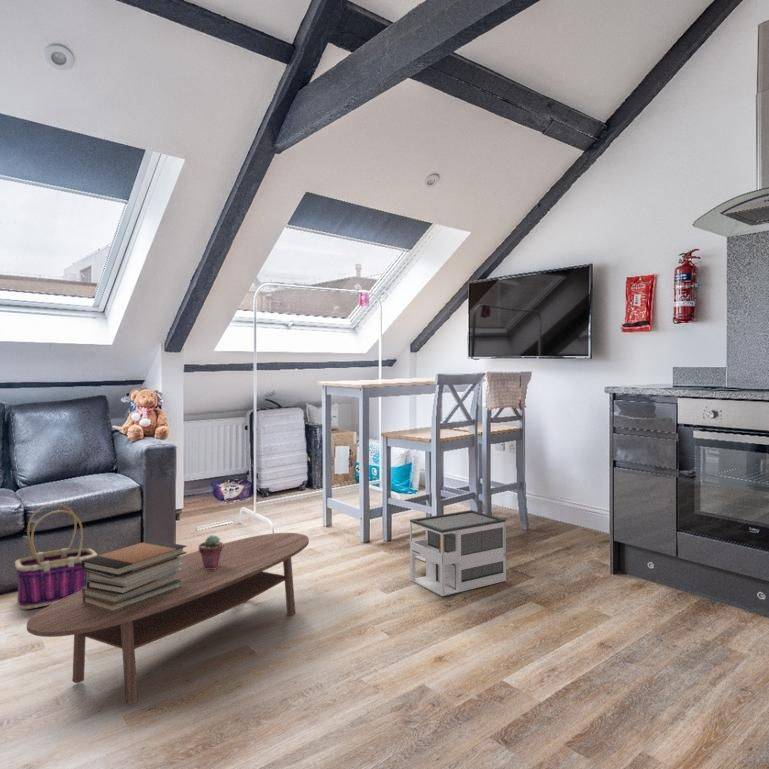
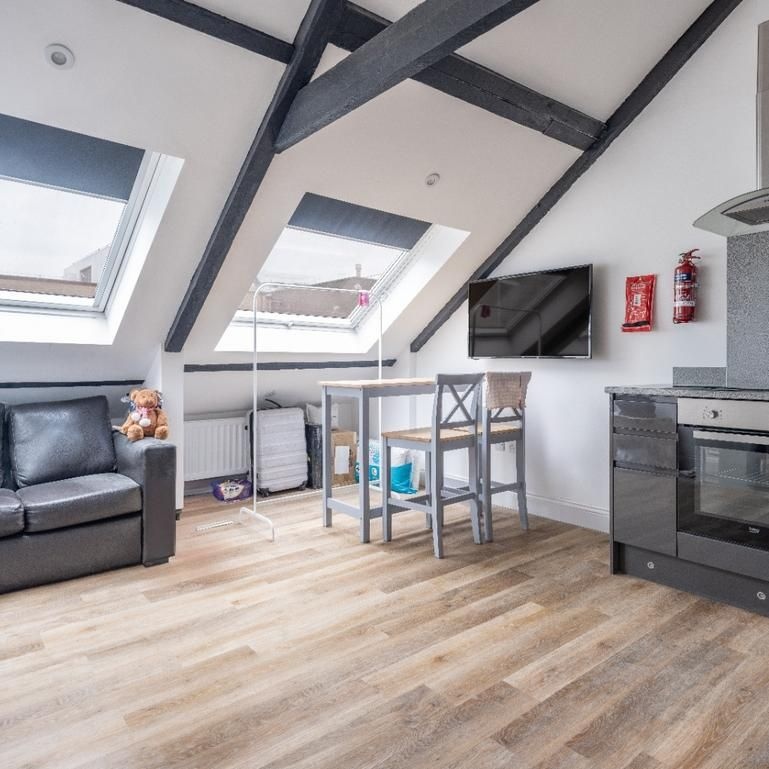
- architectural model (457, 549)
- potted succulent (211, 550)
- coffee table (196, 607)
- basket (56, 552)
- book stack (135, 572)
